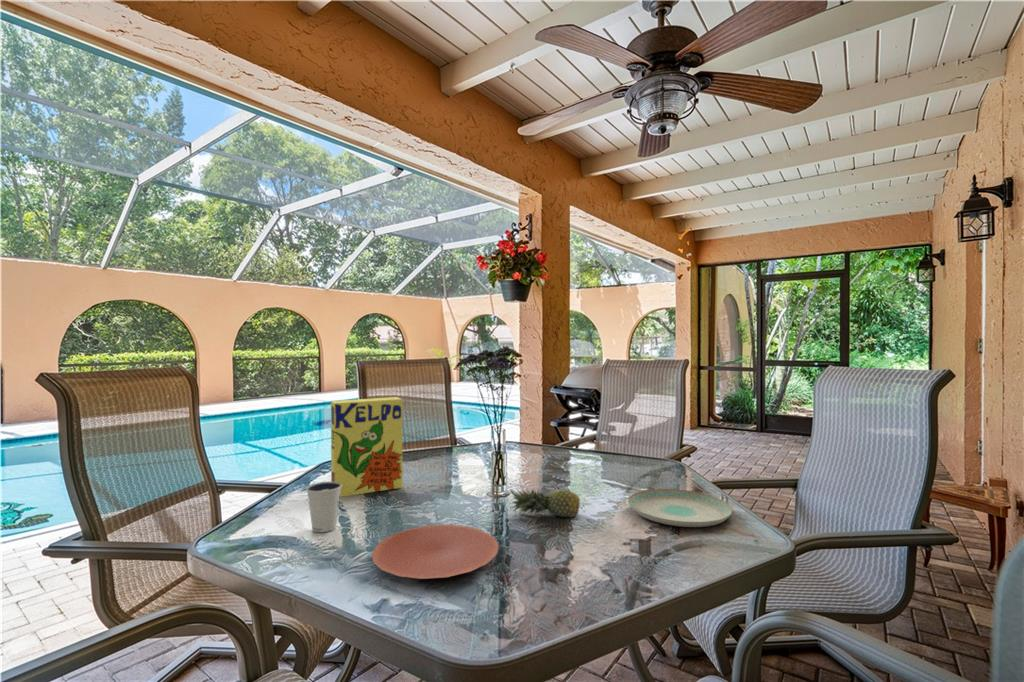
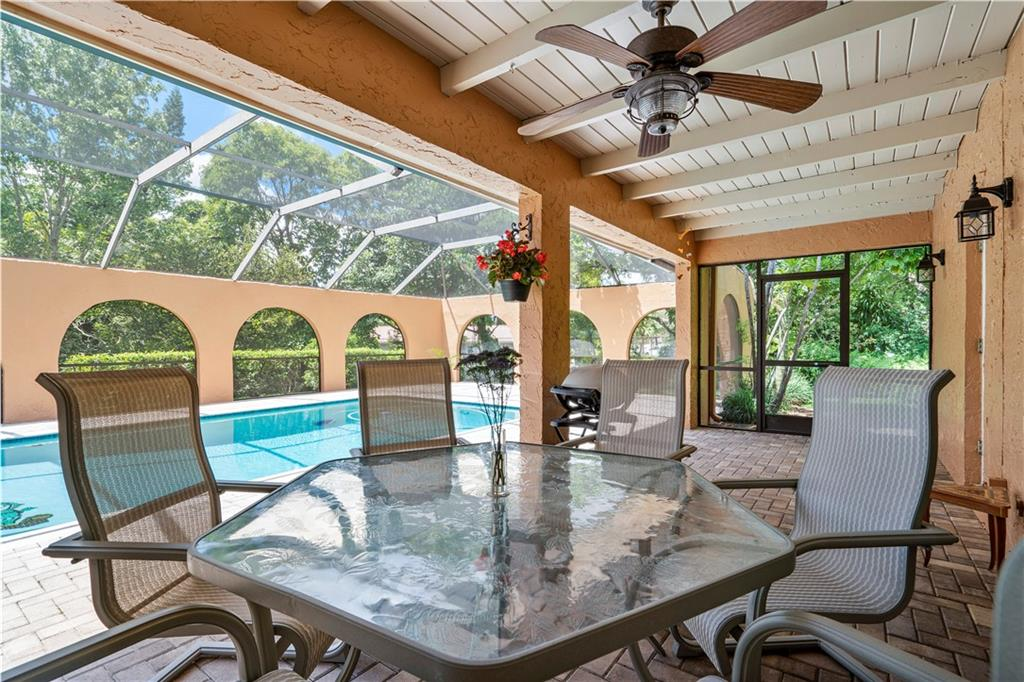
- plate (678, 507)
- fruit (543, 501)
- plate (436, 553)
- dixie cup (324, 507)
- cereal box (367, 444)
